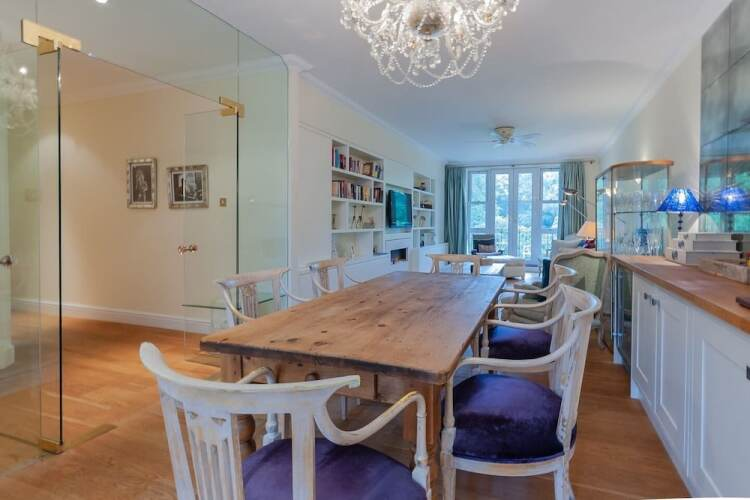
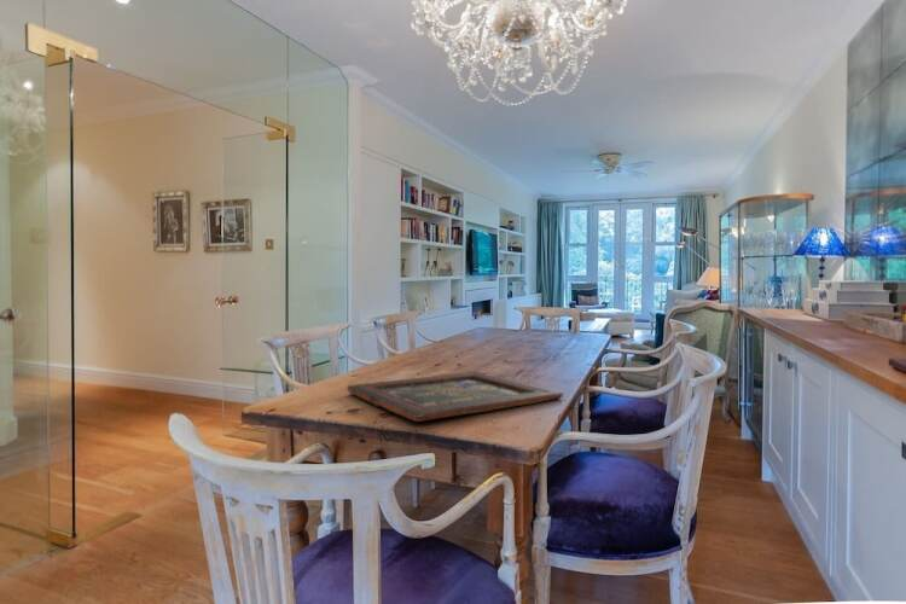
+ religious icon (452, 391)
